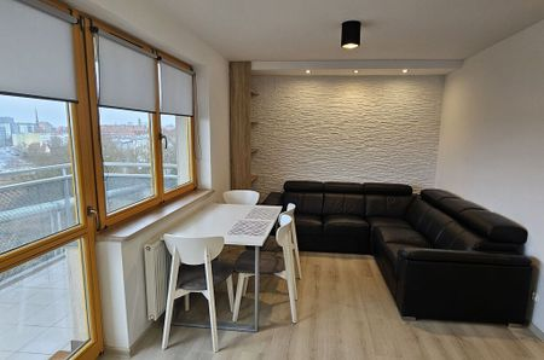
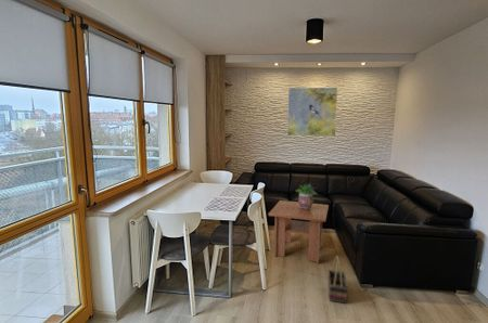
+ basket (337, 275)
+ potted plant (305, 195)
+ coffee table (299, 230)
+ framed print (311, 112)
